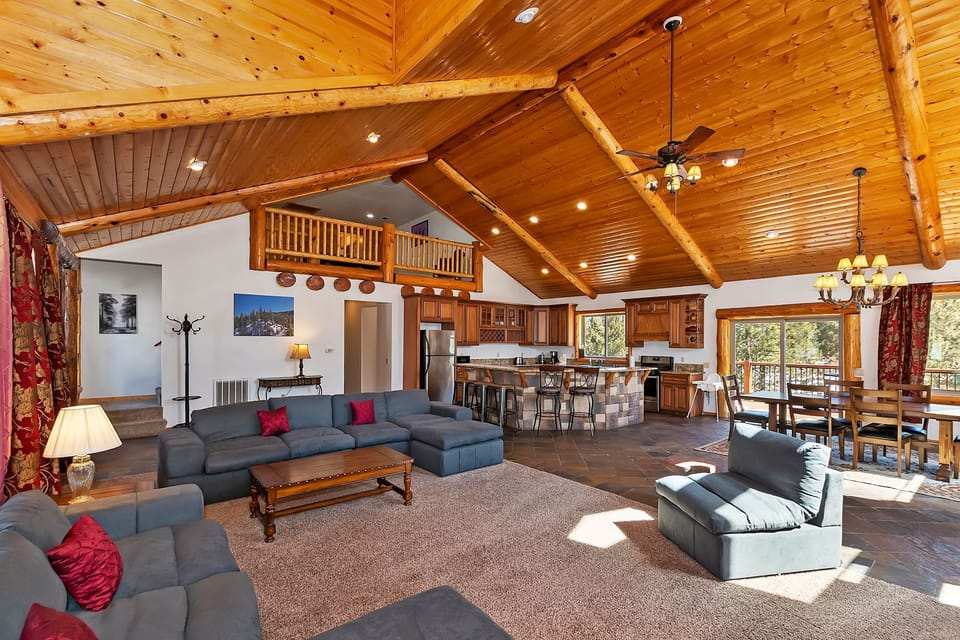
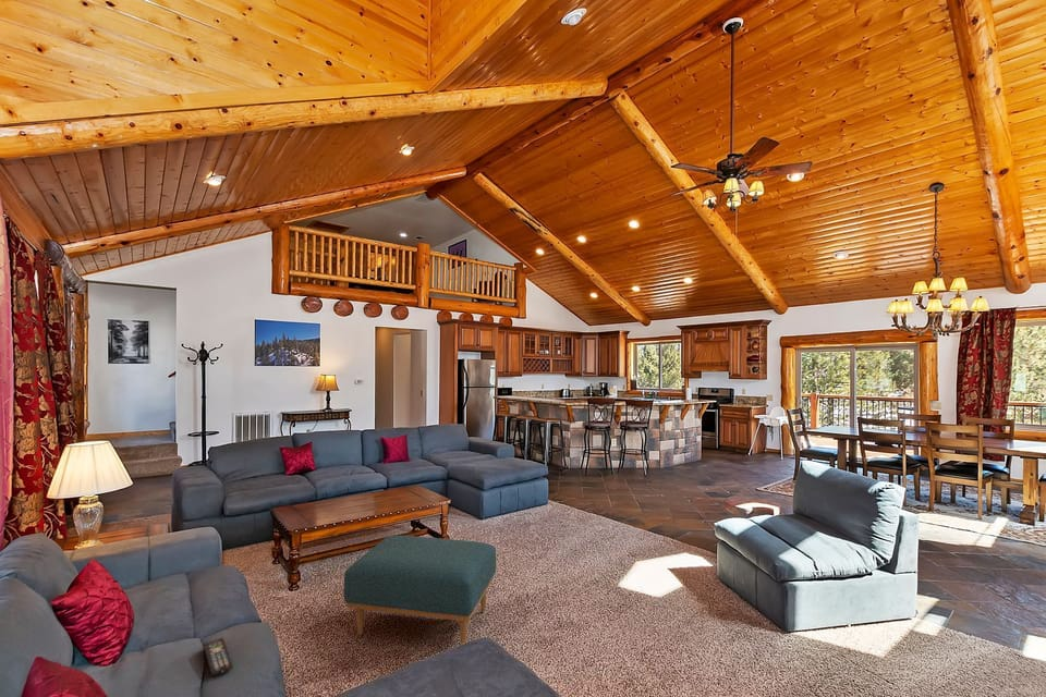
+ ottoman (424, 585)
+ remote control (217, 655)
